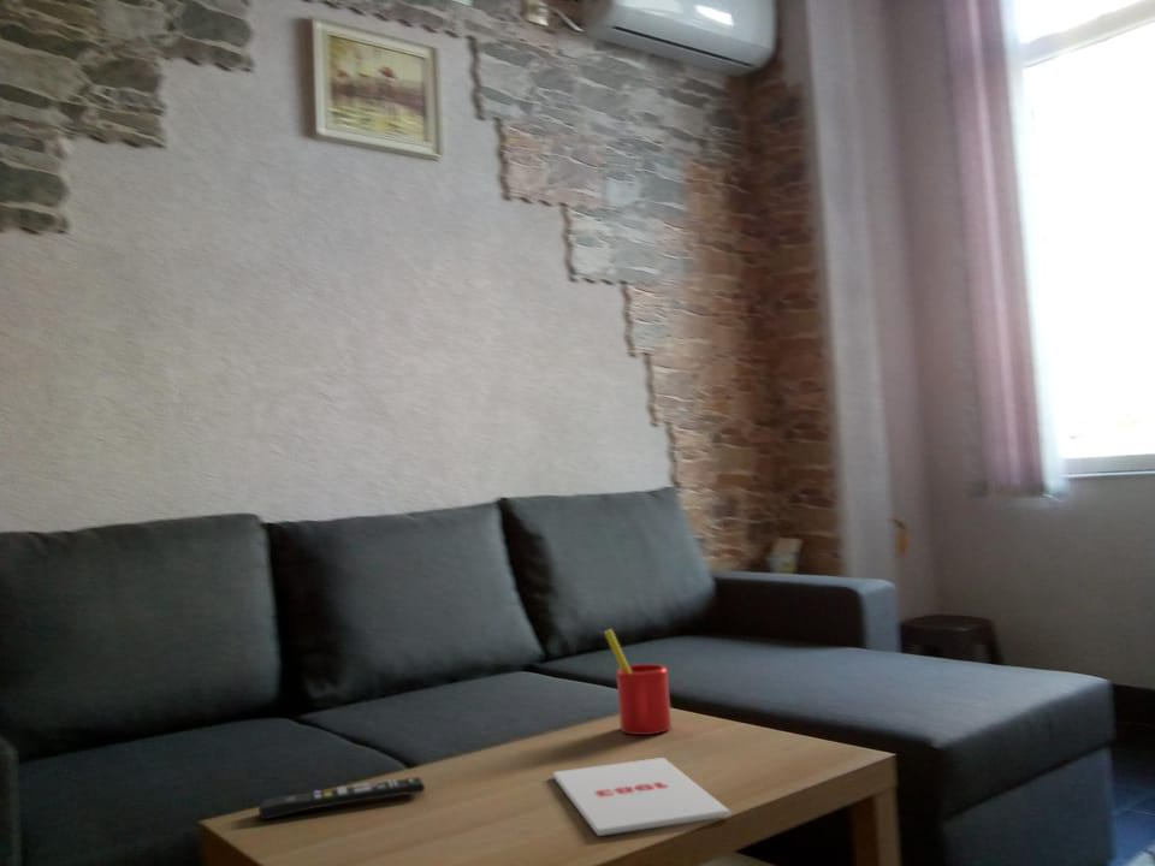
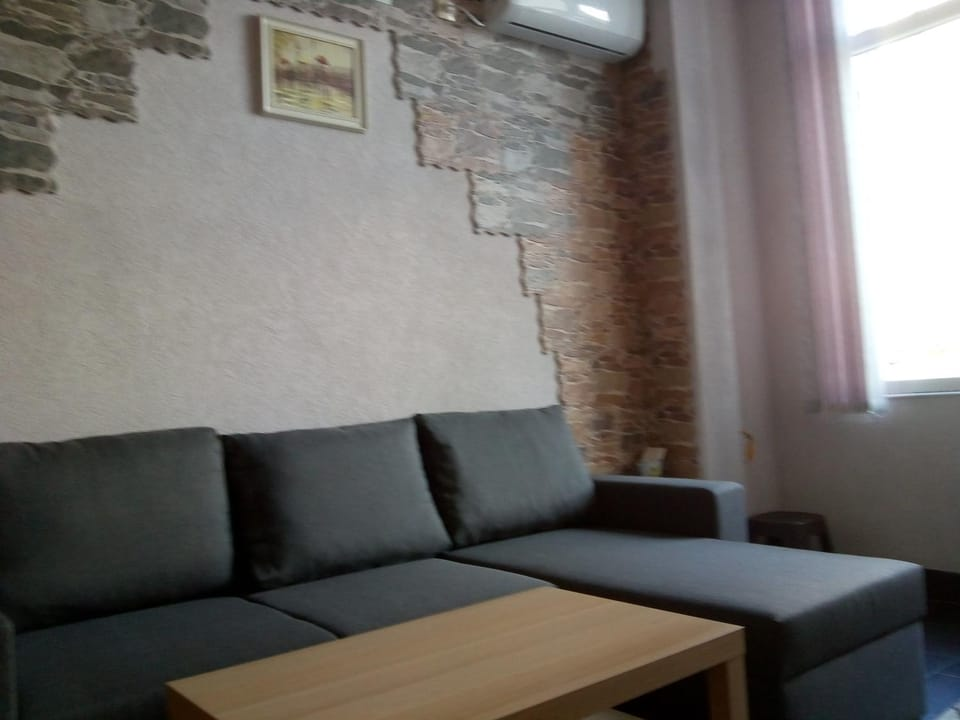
- straw (636, 677)
- remote control (343, 796)
- magazine (634, 791)
